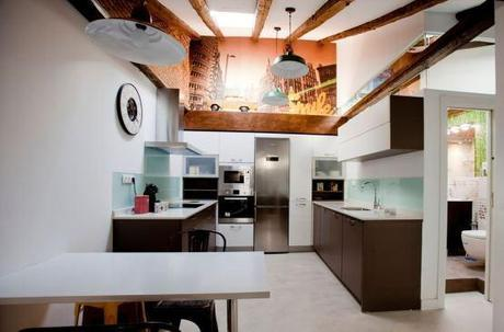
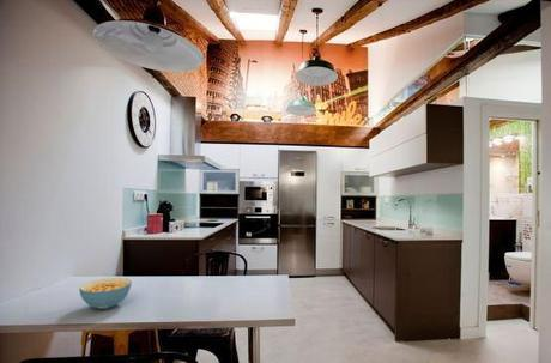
+ cereal bowl (105, 295)
